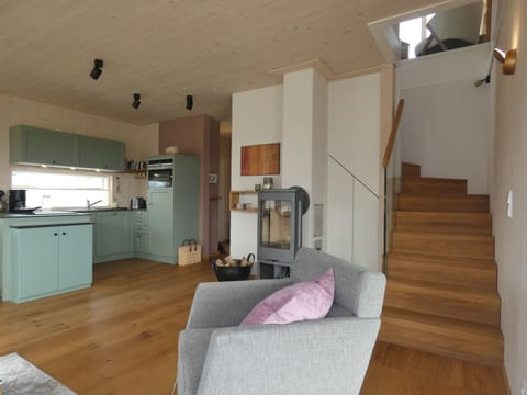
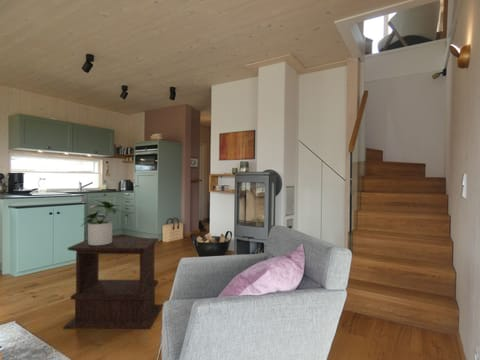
+ side table (117, 280)
+ potted plant (103, 221)
